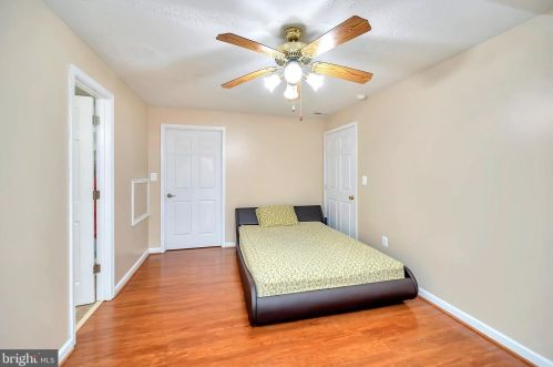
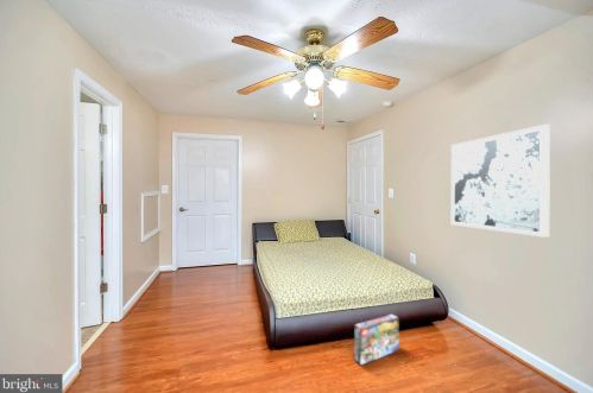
+ box (377, 337)
+ wall art (492, 183)
